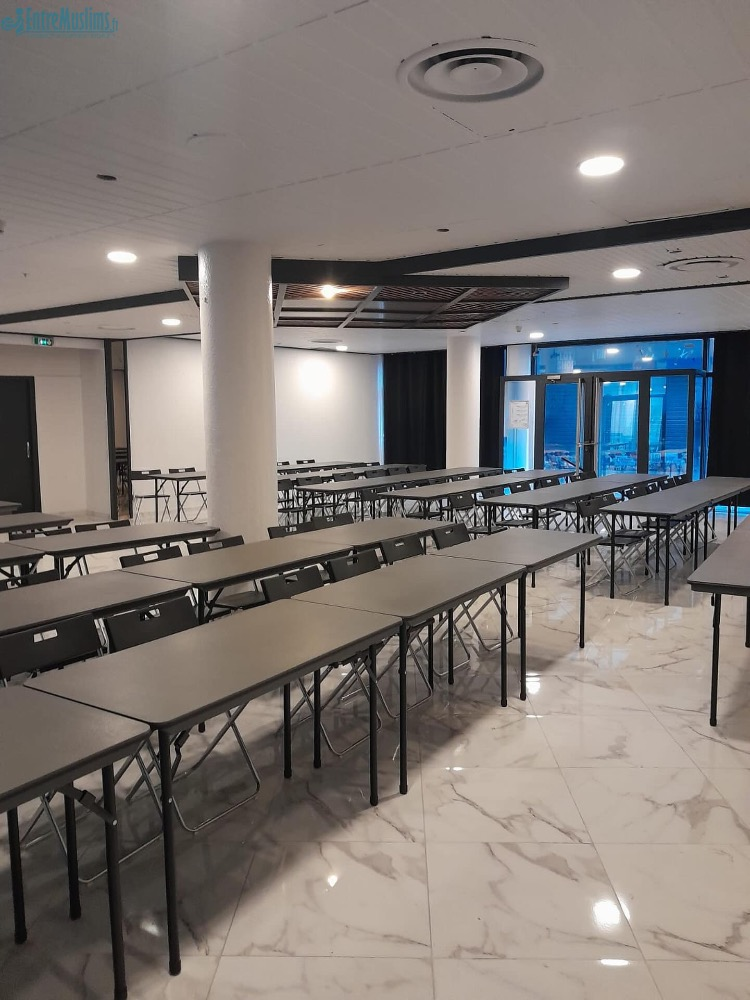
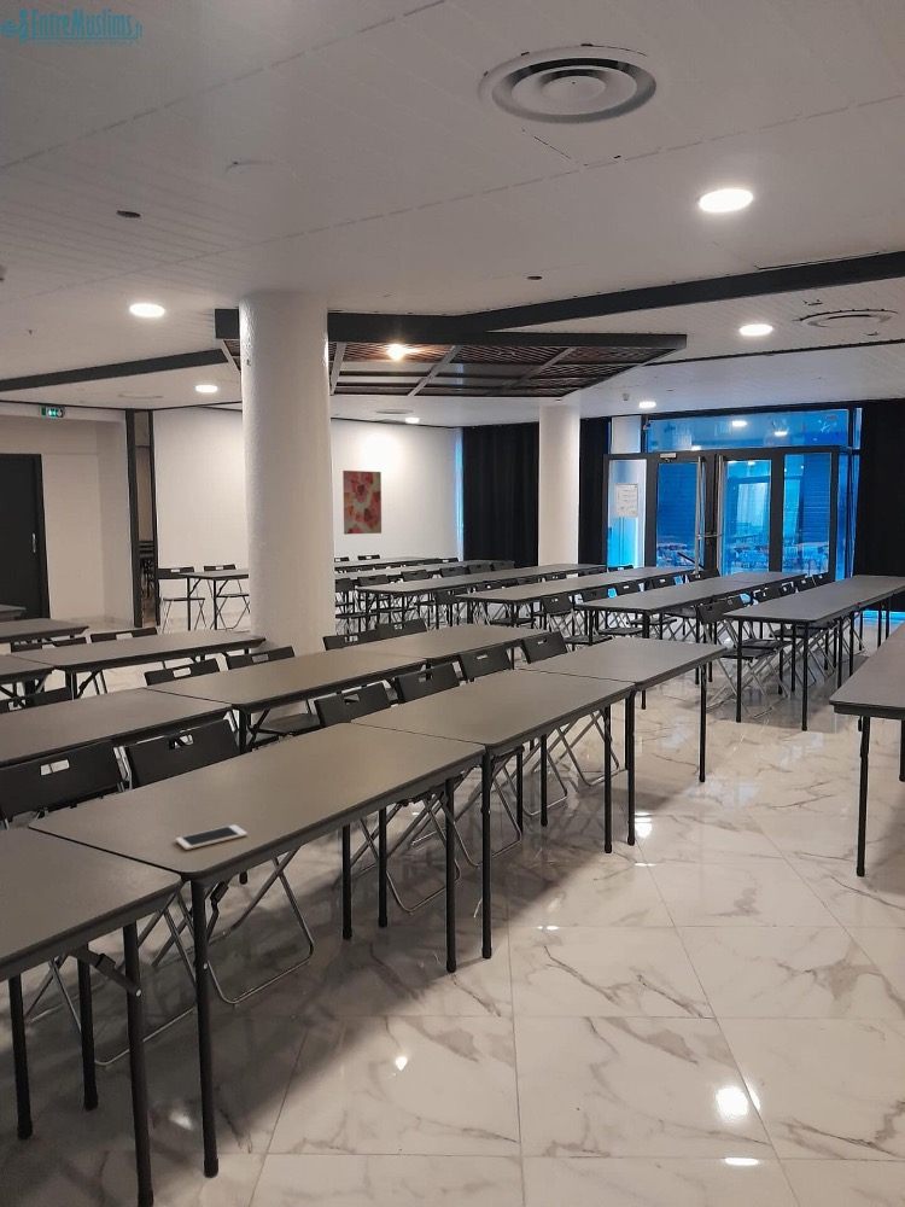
+ cell phone (211, 836)
+ wall art (362, 502)
